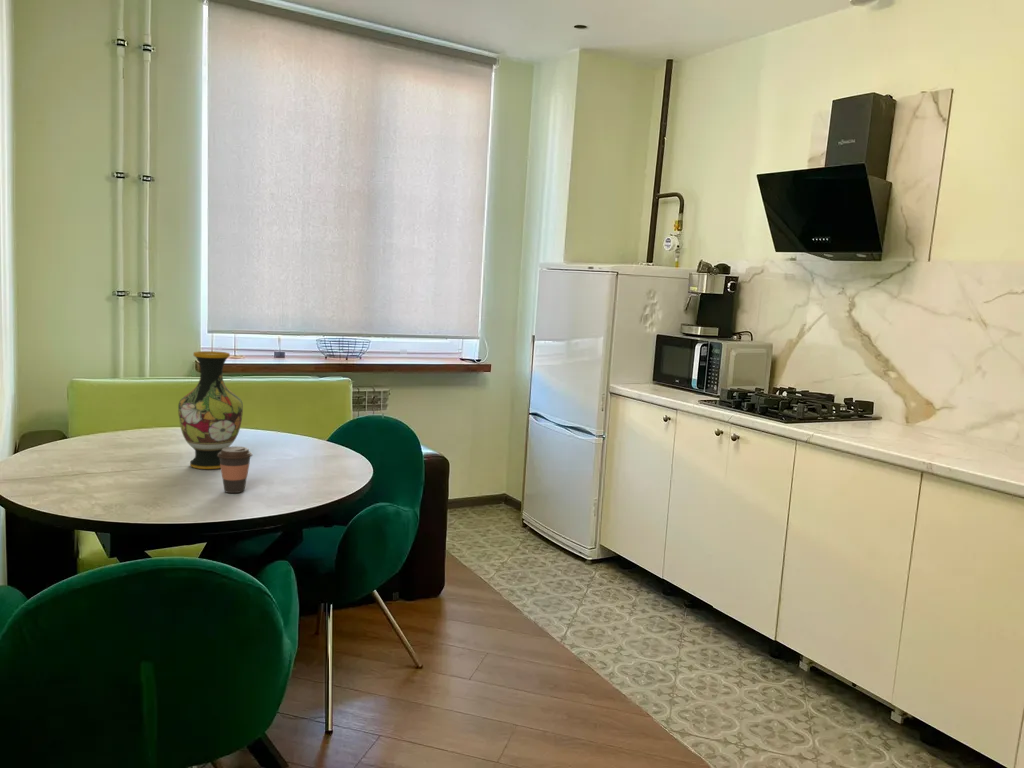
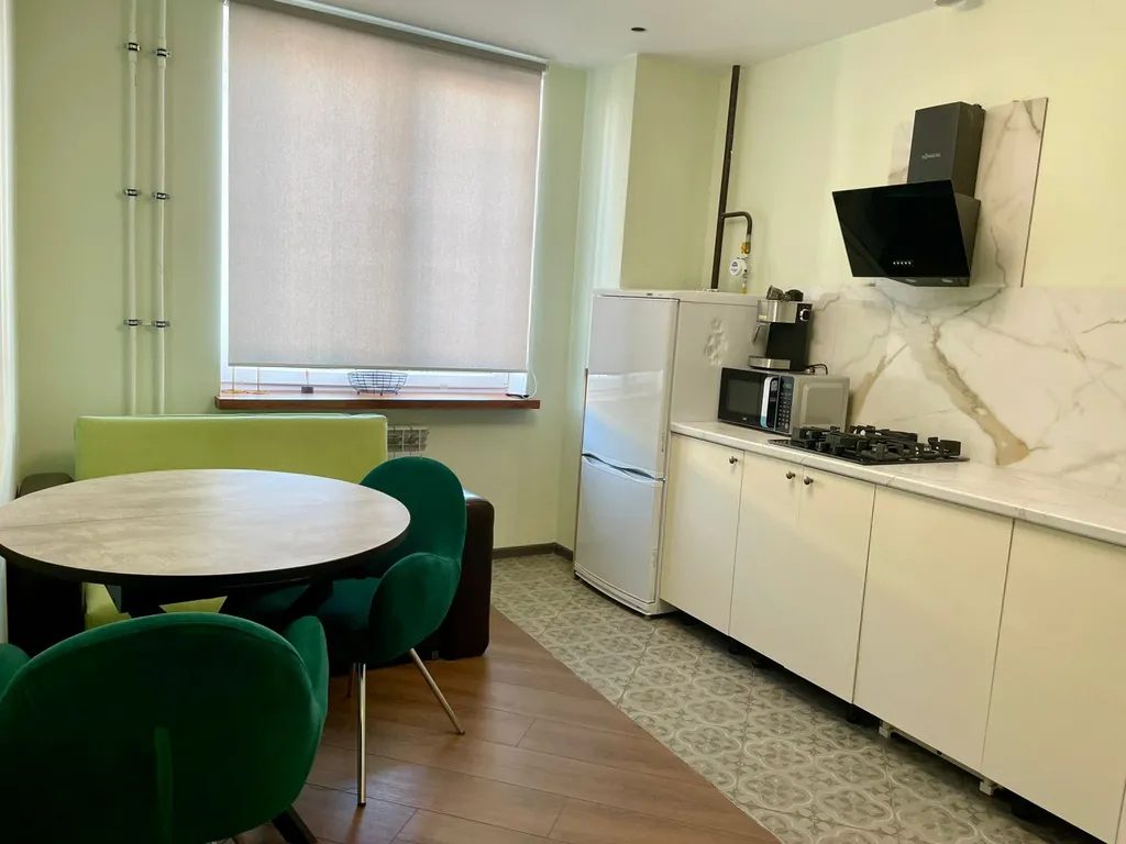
- vase (211, 409)
- coffee cup (234, 469)
